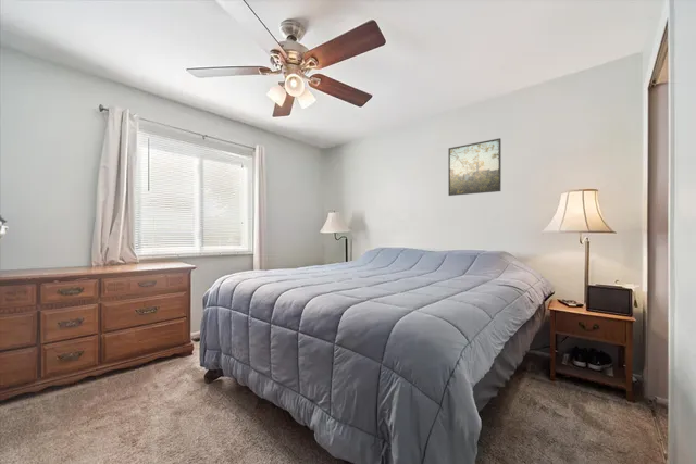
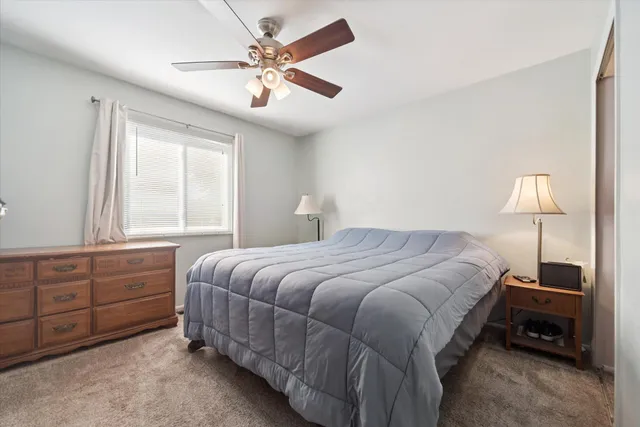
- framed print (473, 168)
